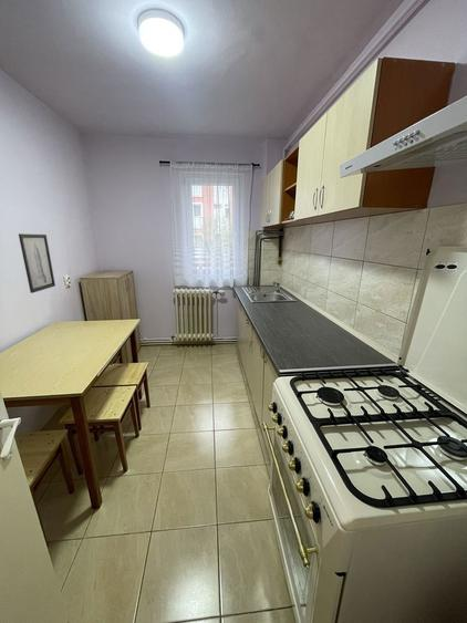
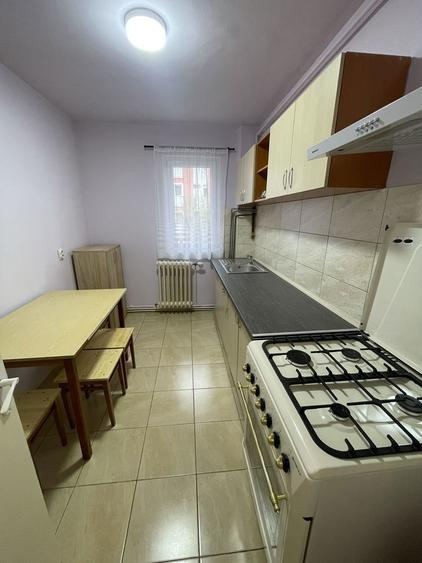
- wall art (39, 262)
